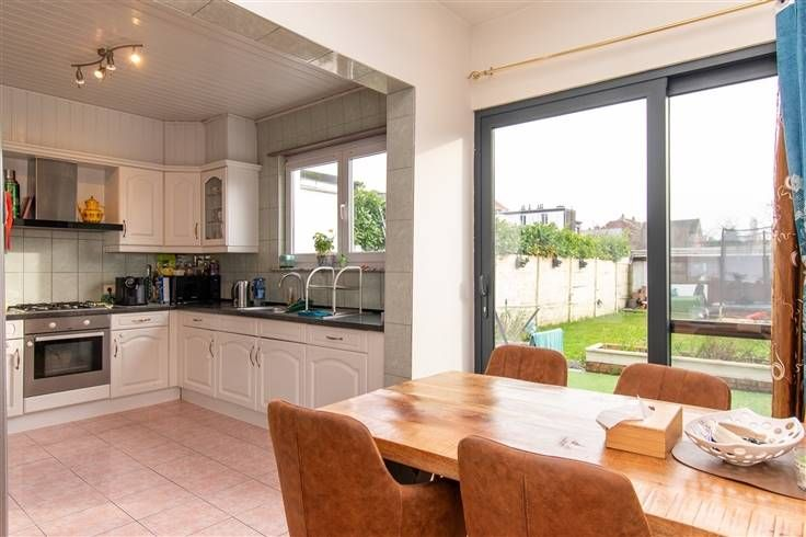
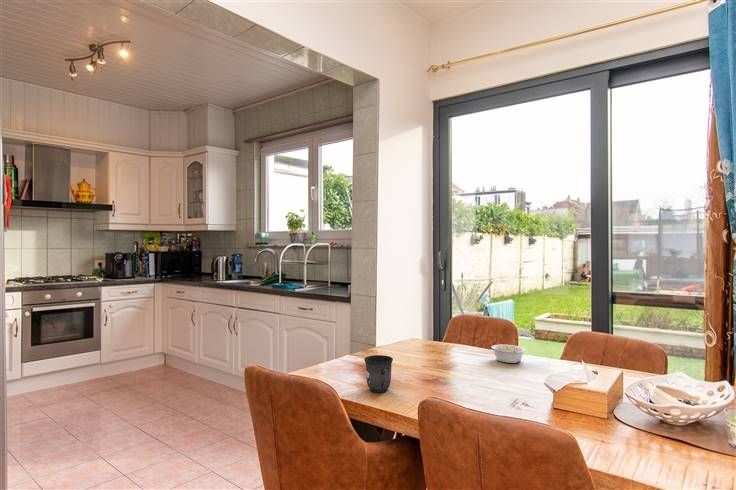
+ legume (509, 353)
+ mug (380, 375)
